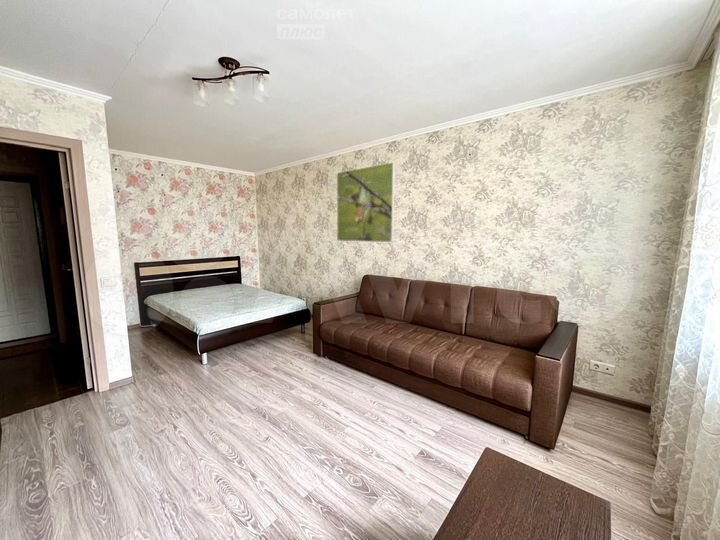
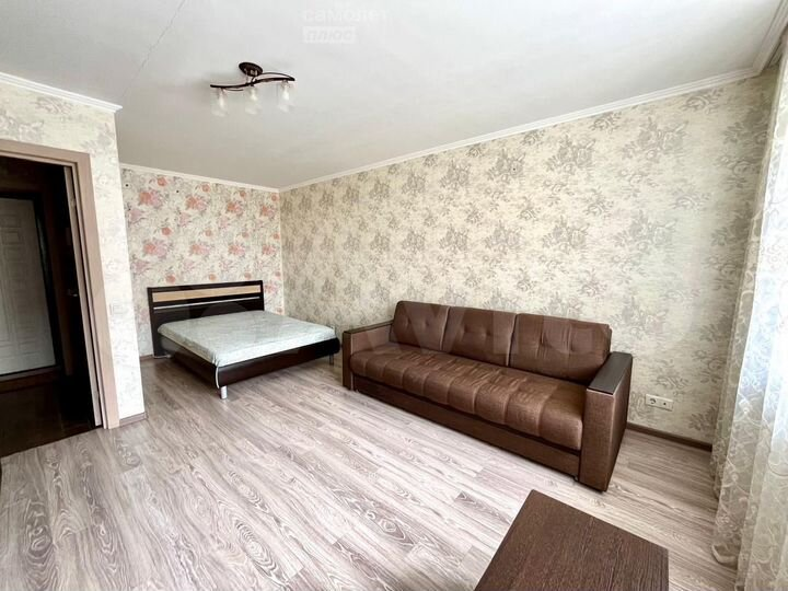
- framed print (363, 205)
